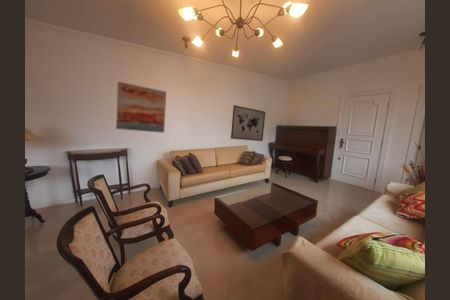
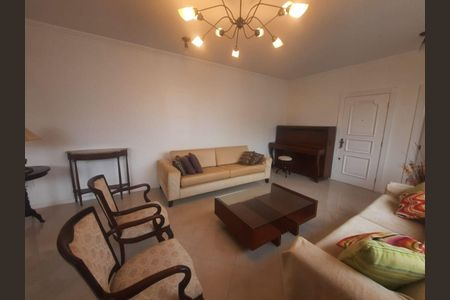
- wall art (142, 109)
- wall art (249, 124)
